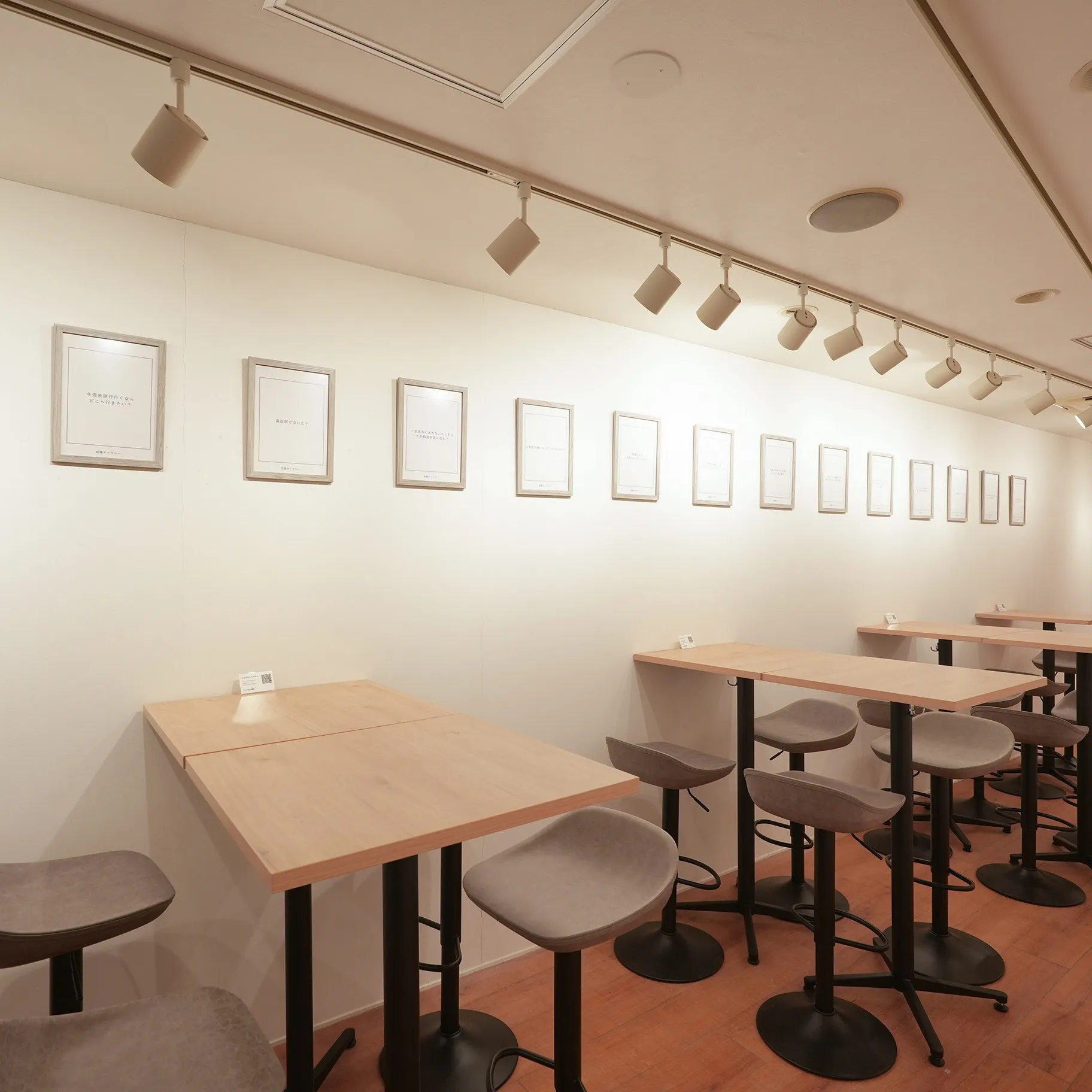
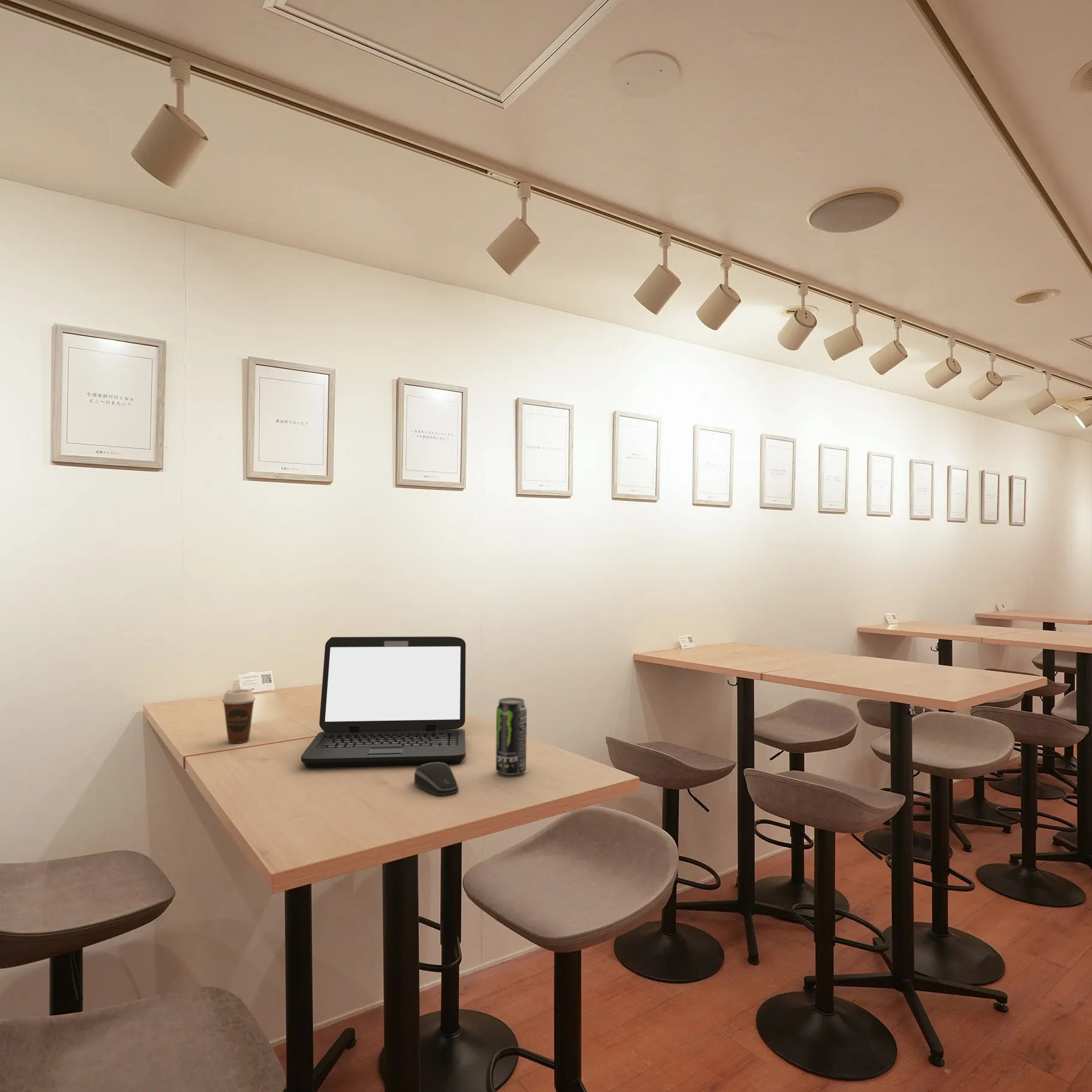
+ coffee cup (238, 716)
+ computer mouse (436, 775)
+ laptop (390, 696)
+ beverage can (511, 736)
